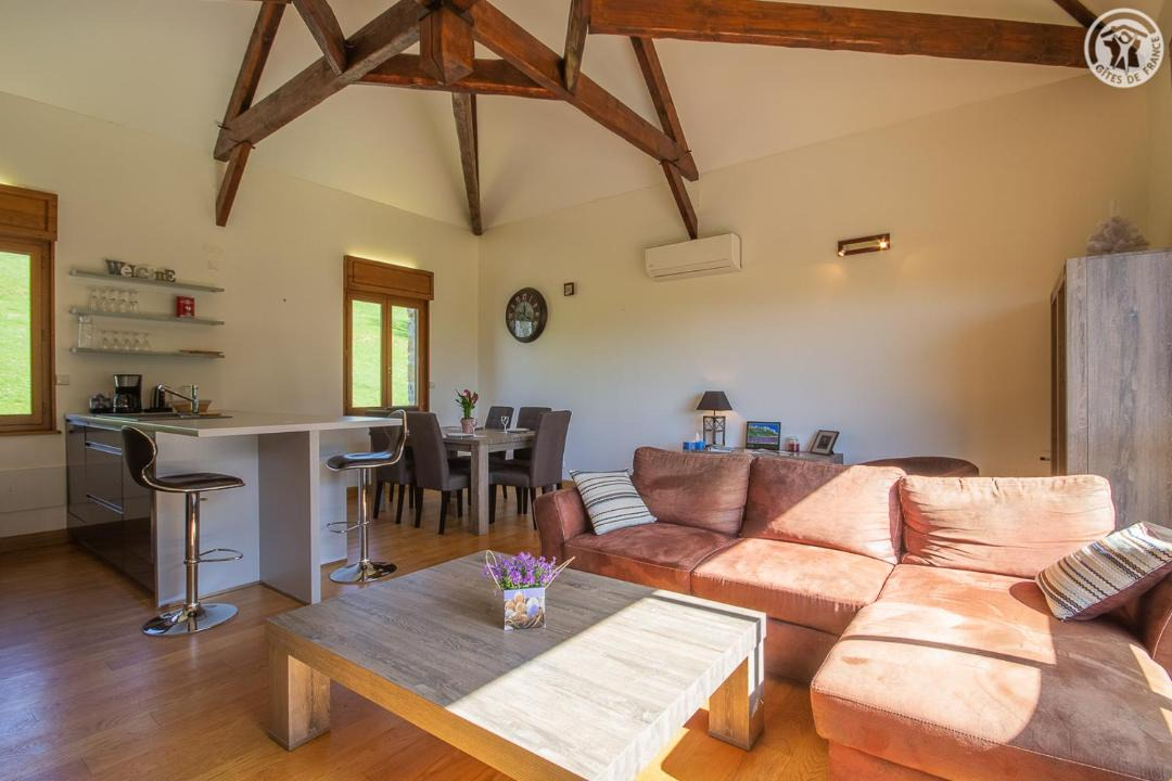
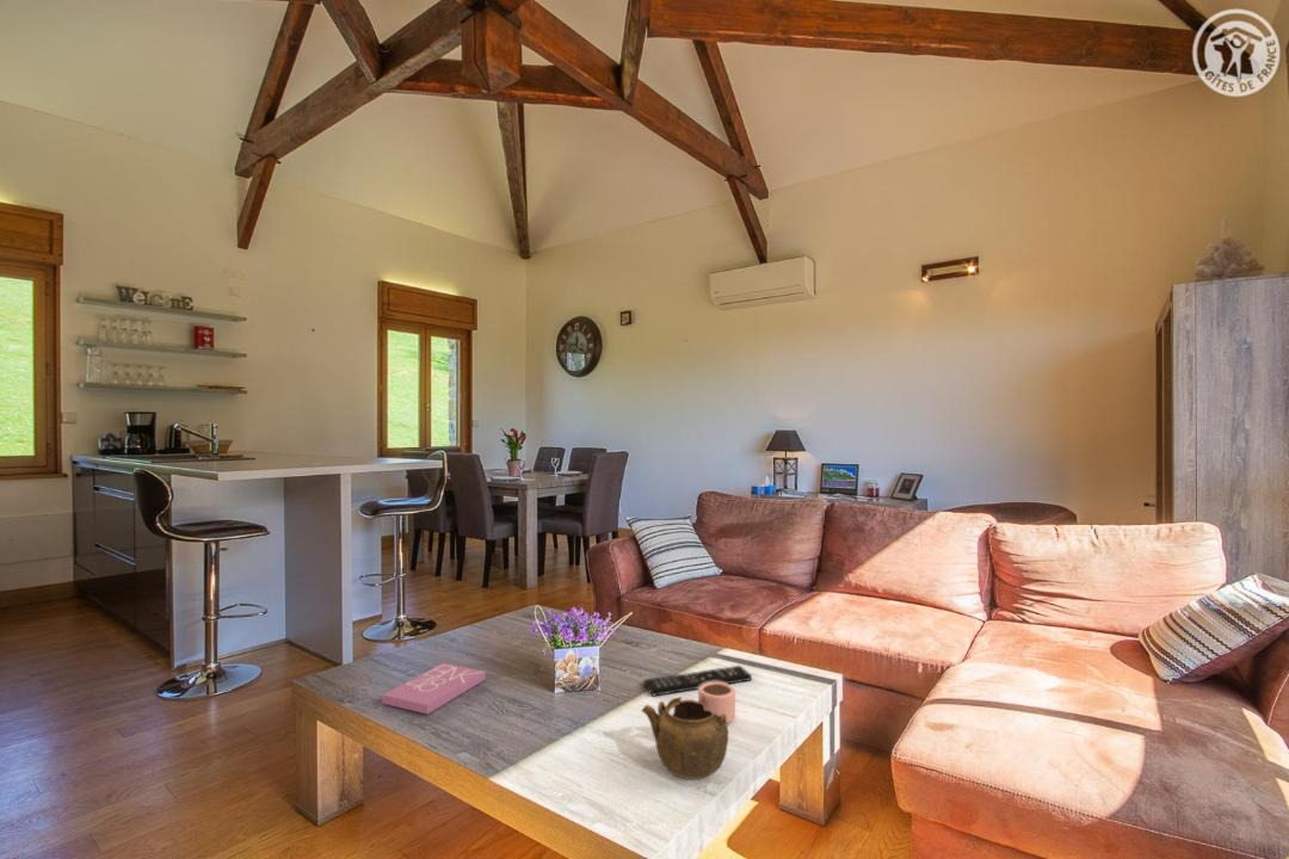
+ teapot (684, 734)
+ book (436, 686)
+ remote control (698, 679)
+ mug (713, 705)
